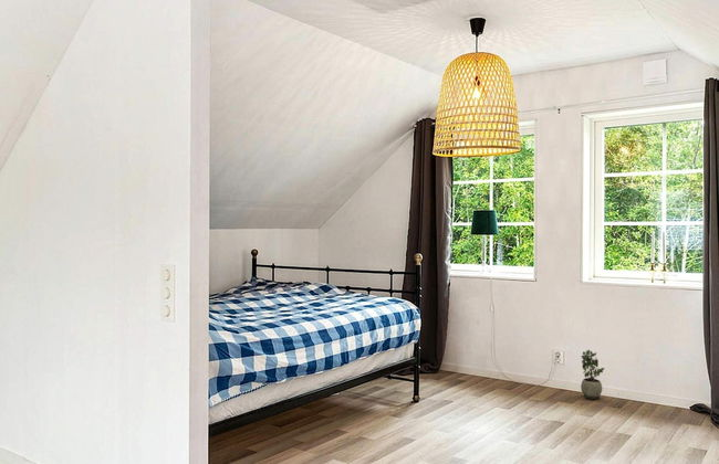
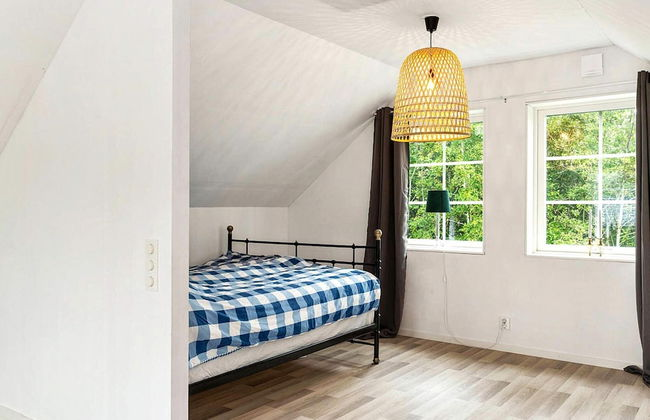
- potted plant (593, 373)
